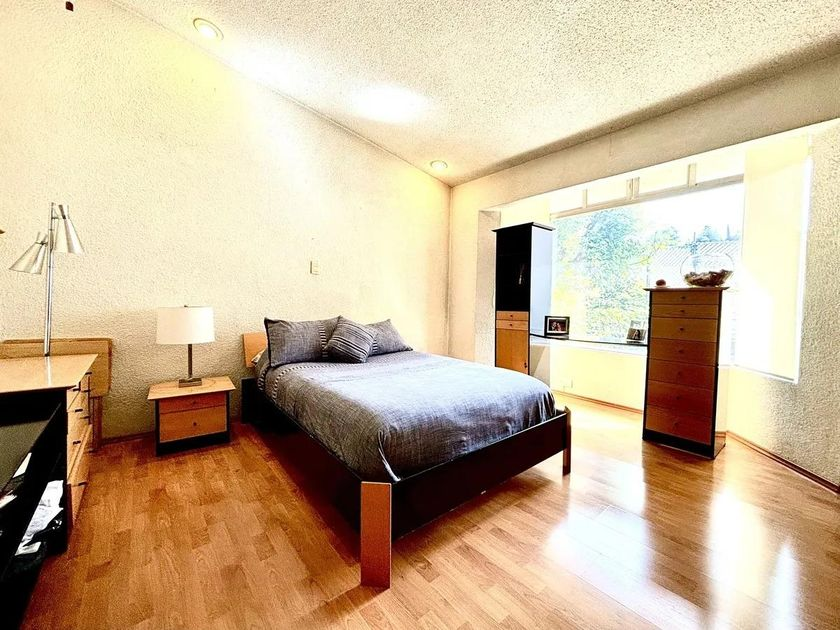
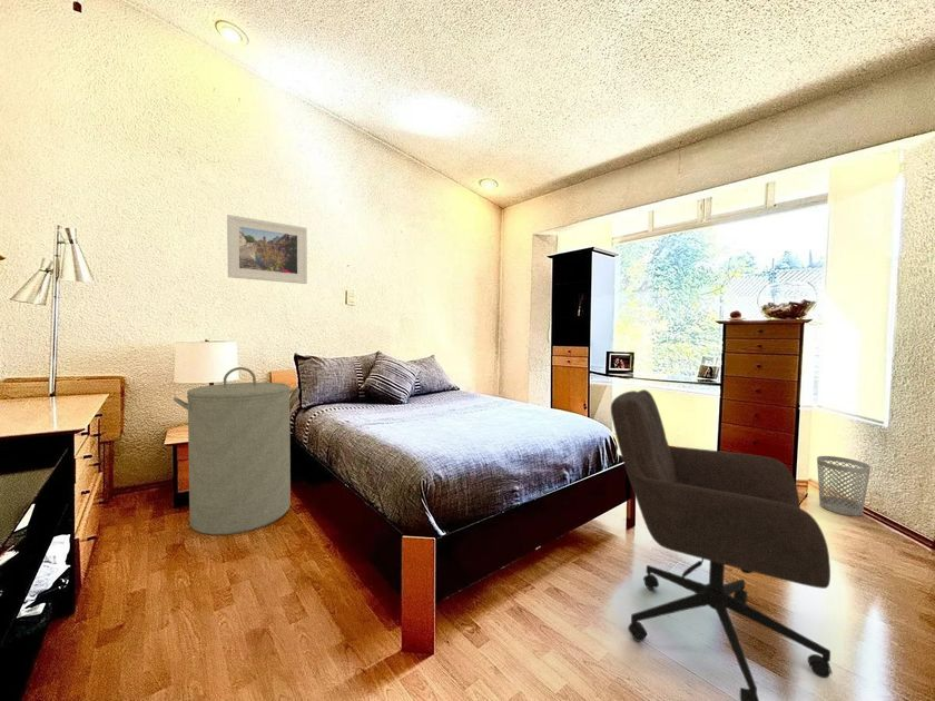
+ wastebasket (840, 485)
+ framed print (268, 250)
+ office chair (711, 517)
+ laundry hamper (242, 441)
